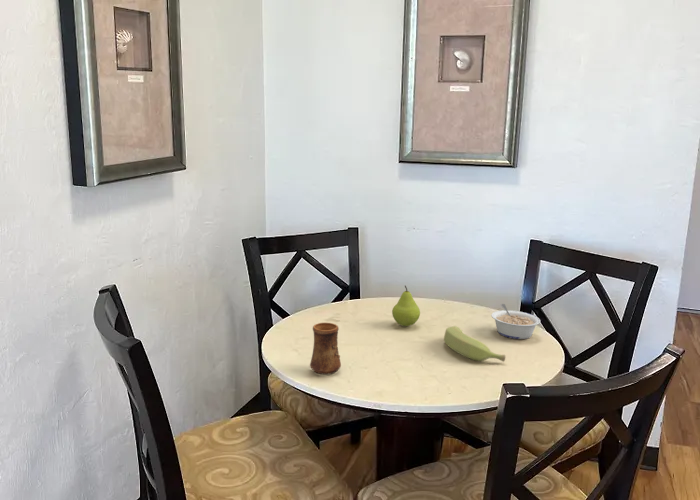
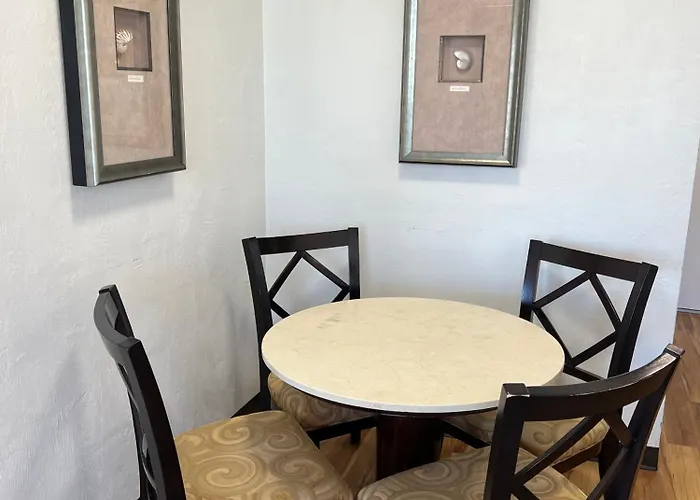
- fruit (406, 305)
- legume (513, 323)
- cup (325, 348)
- banana (474, 341)
